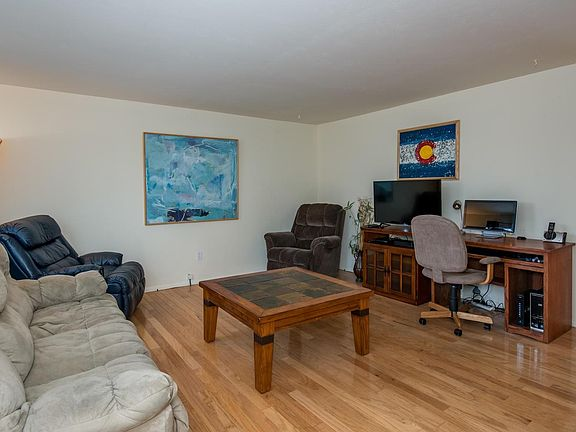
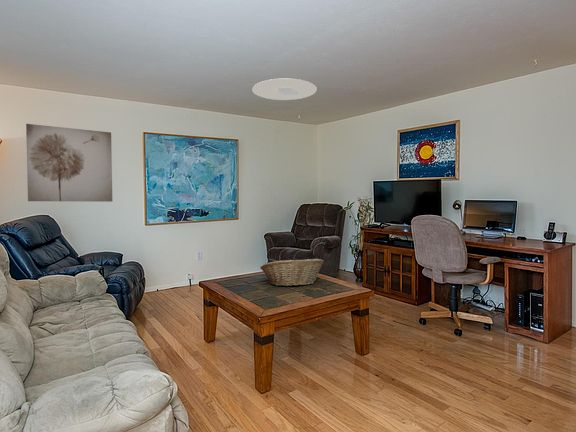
+ fruit basket (292, 269)
+ ceiling light (284, 86)
+ wall art (71, 165)
